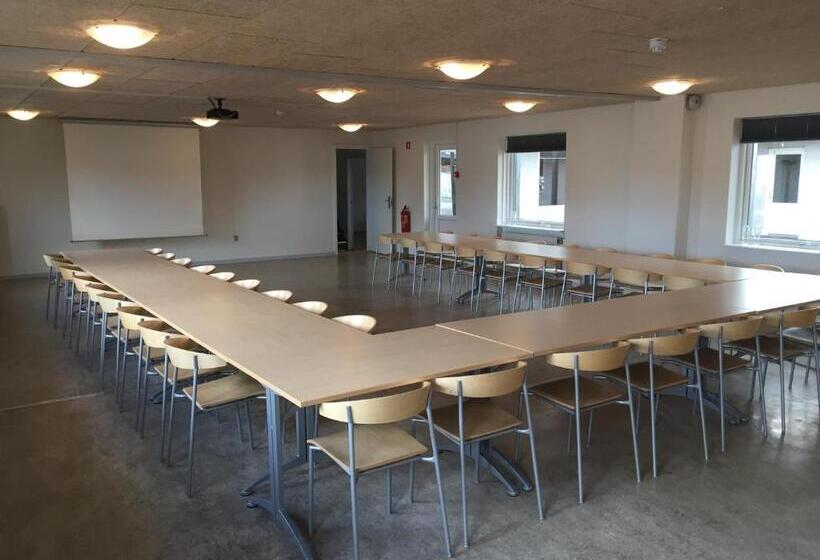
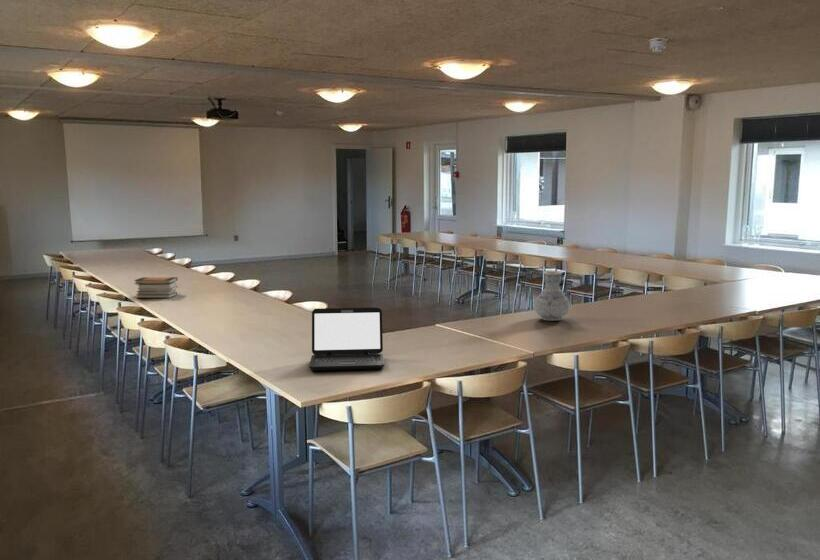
+ vase (552, 295)
+ book stack (157, 287)
+ laptop (347, 337)
